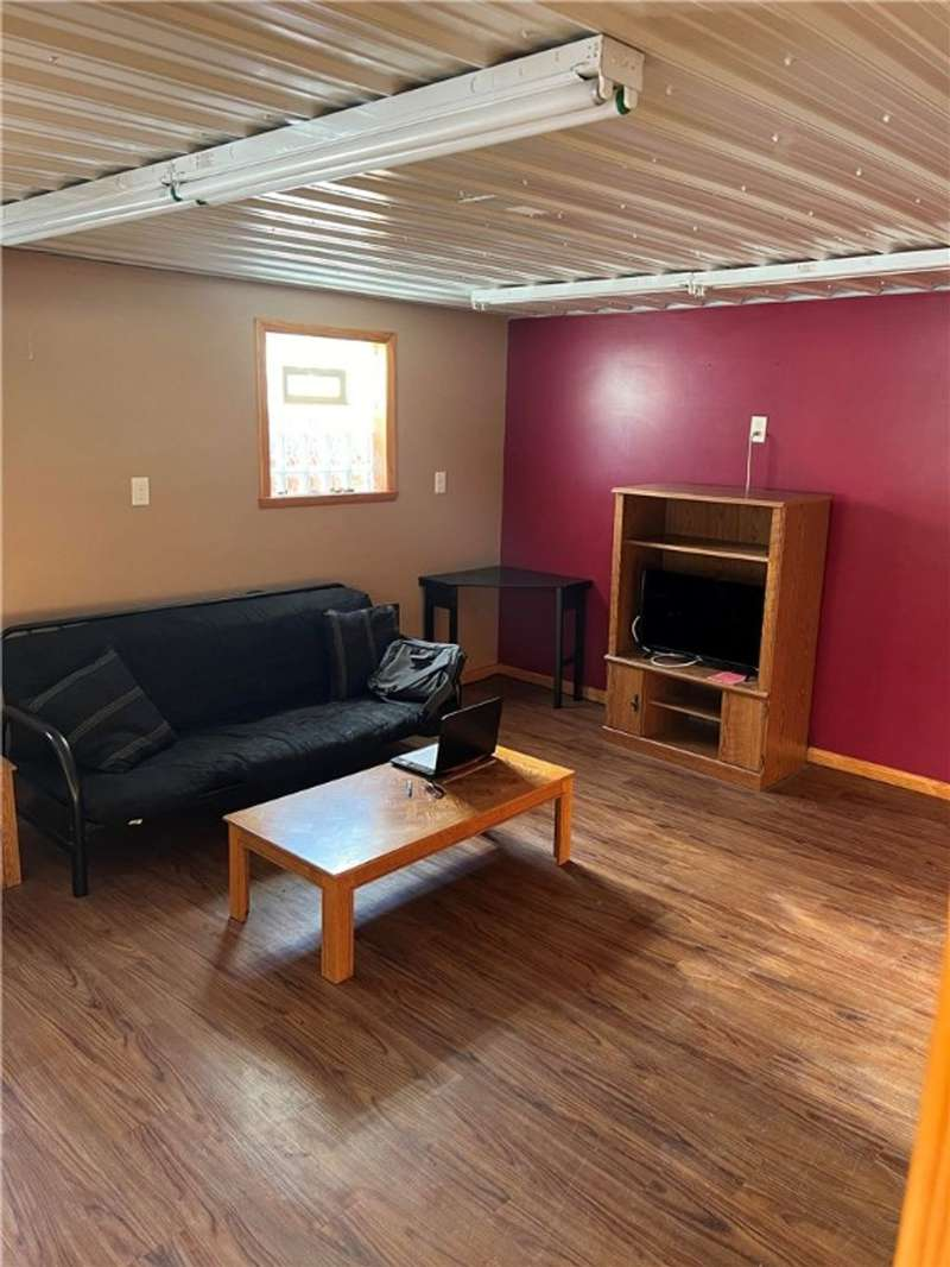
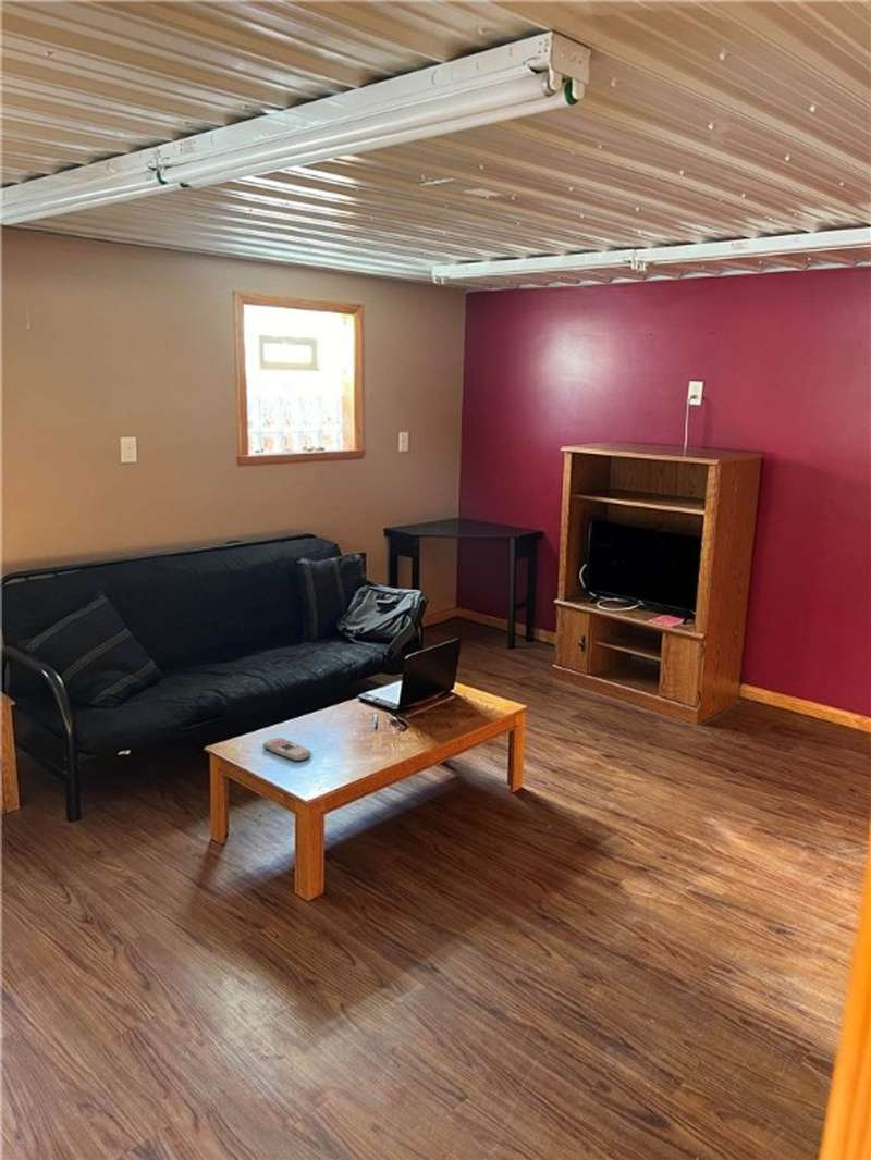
+ remote control (287, 750)
